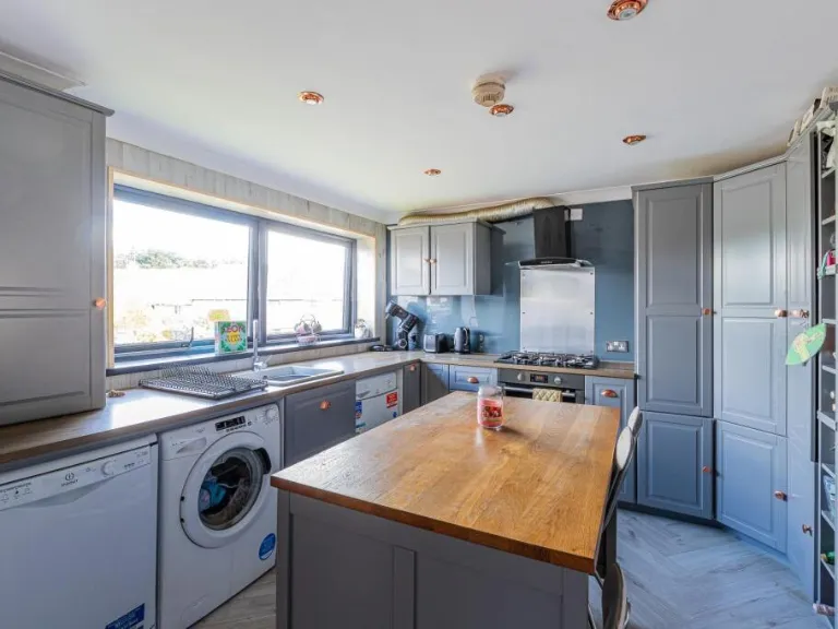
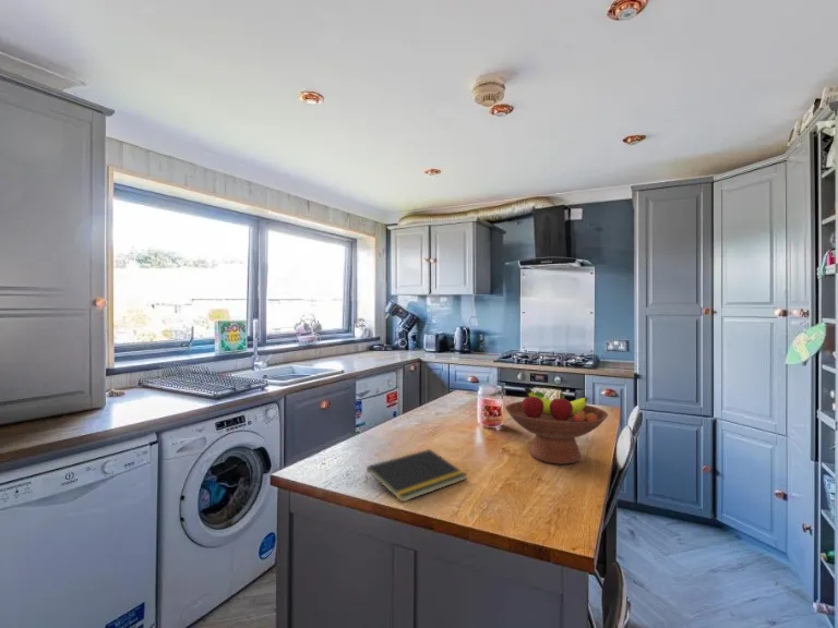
+ notepad (417, 472)
+ fruit bowl (554, 424)
